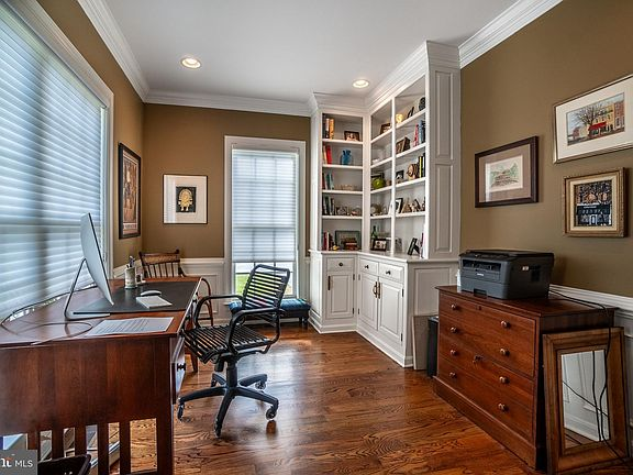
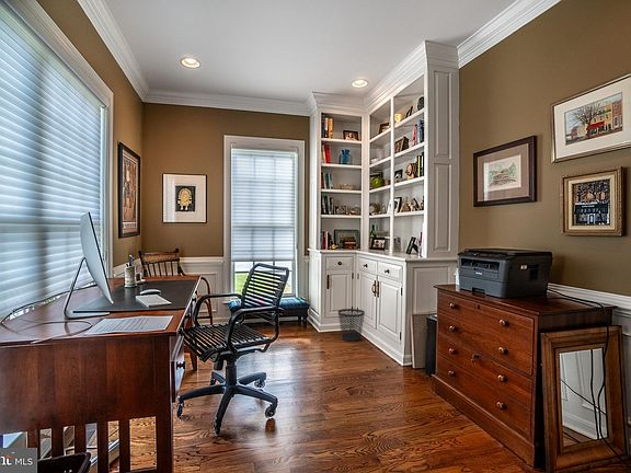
+ wastebasket (351, 324)
